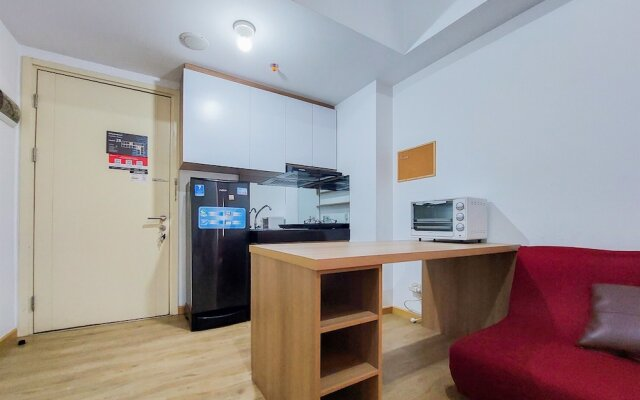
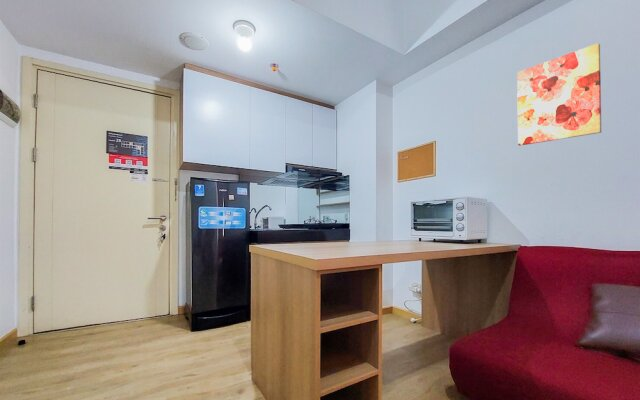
+ wall art (555, 99)
